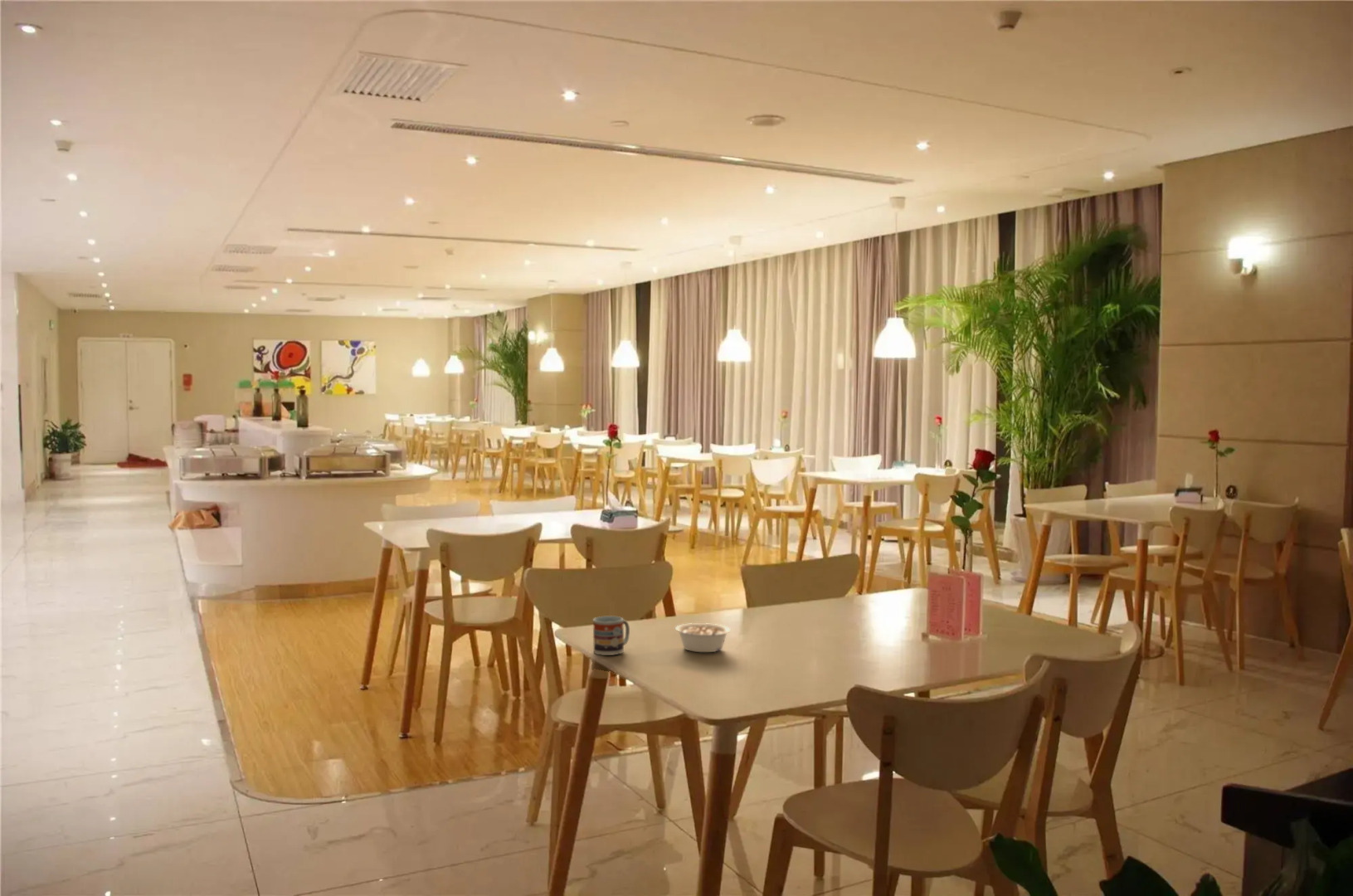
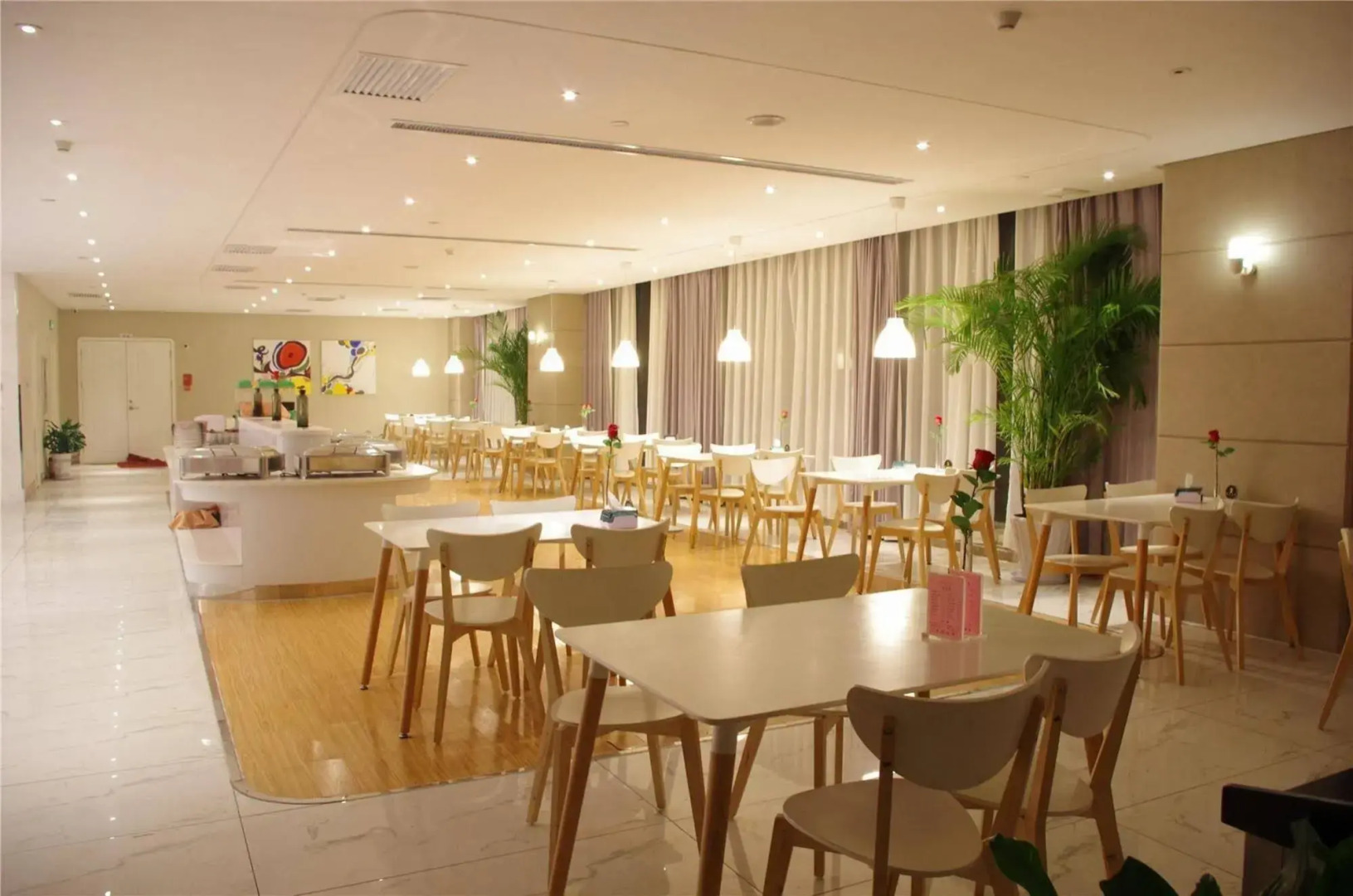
- cup (612, 634)
- legume (704, 636)
